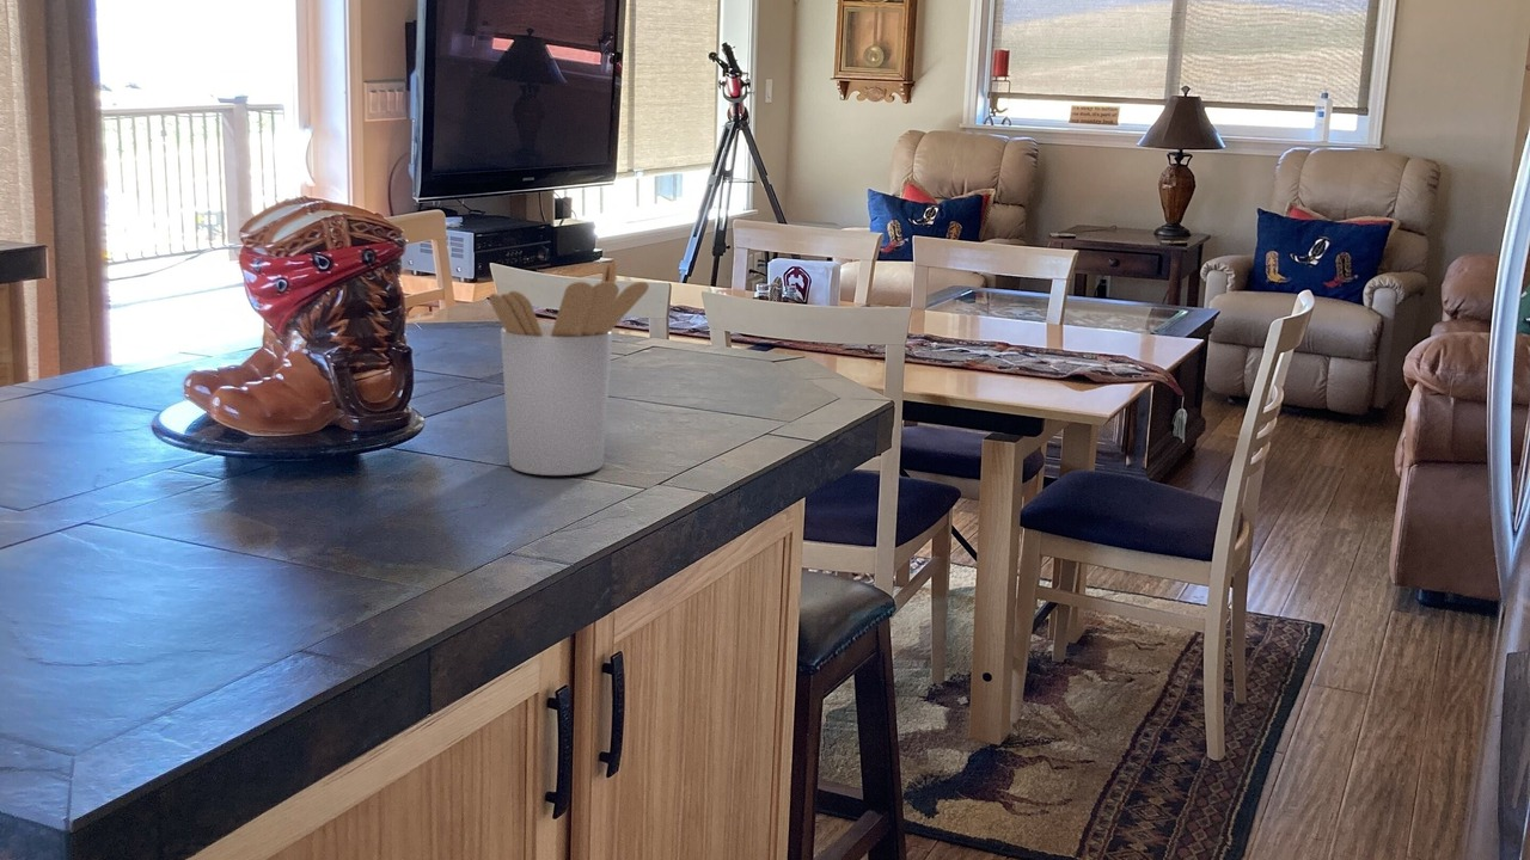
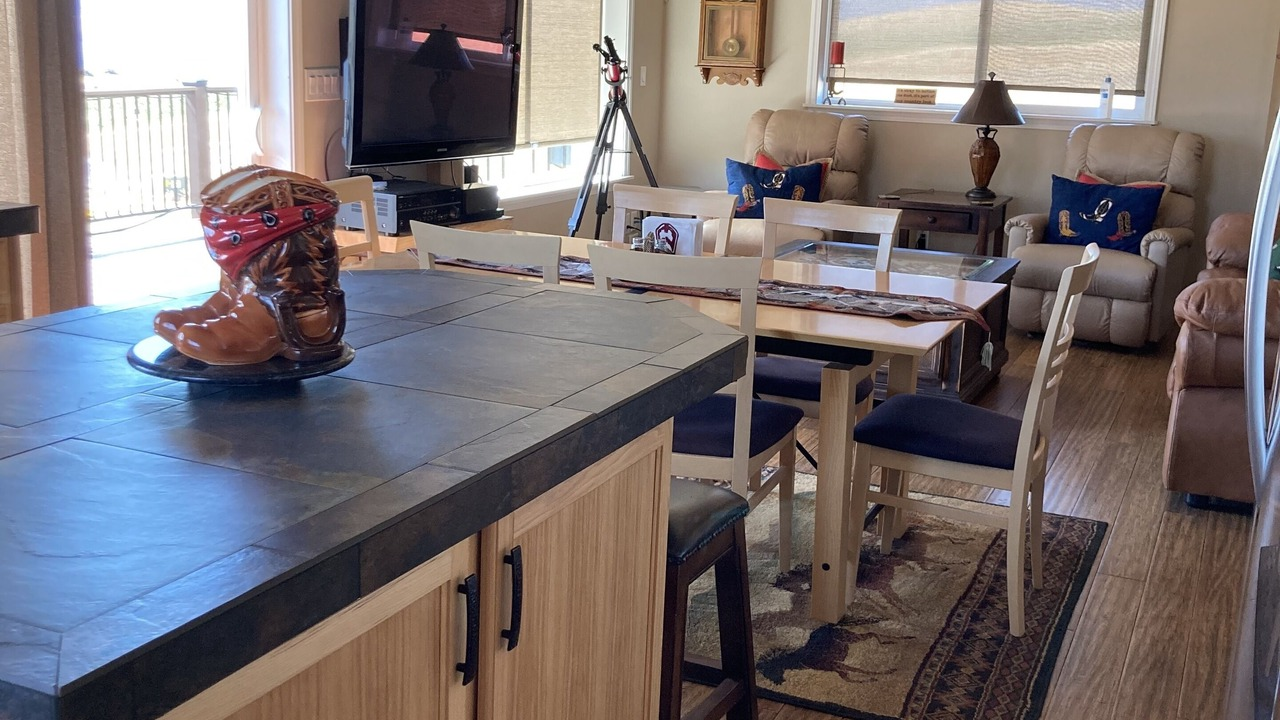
- utensil holder (573, 368)
